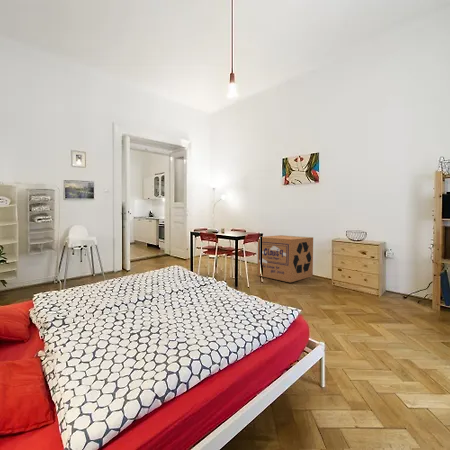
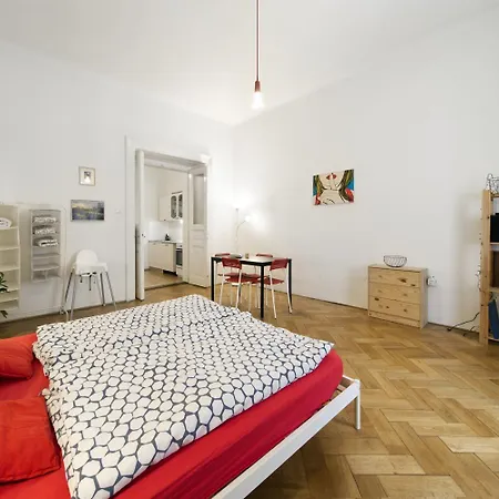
- cardboard box (285, 256)
